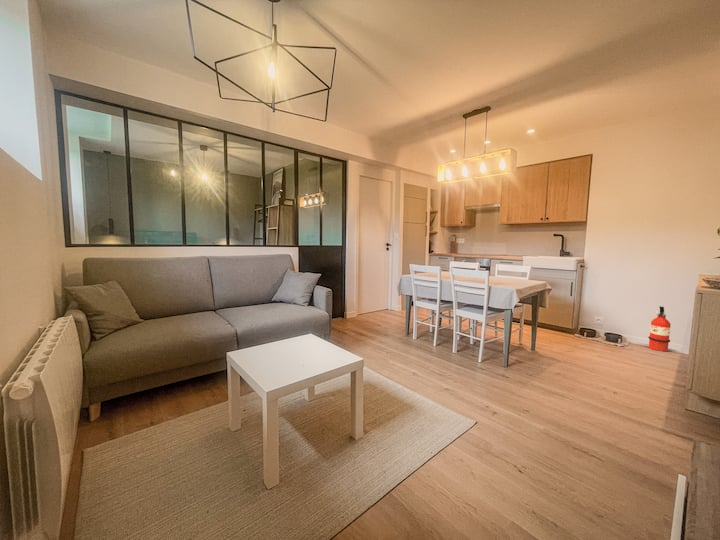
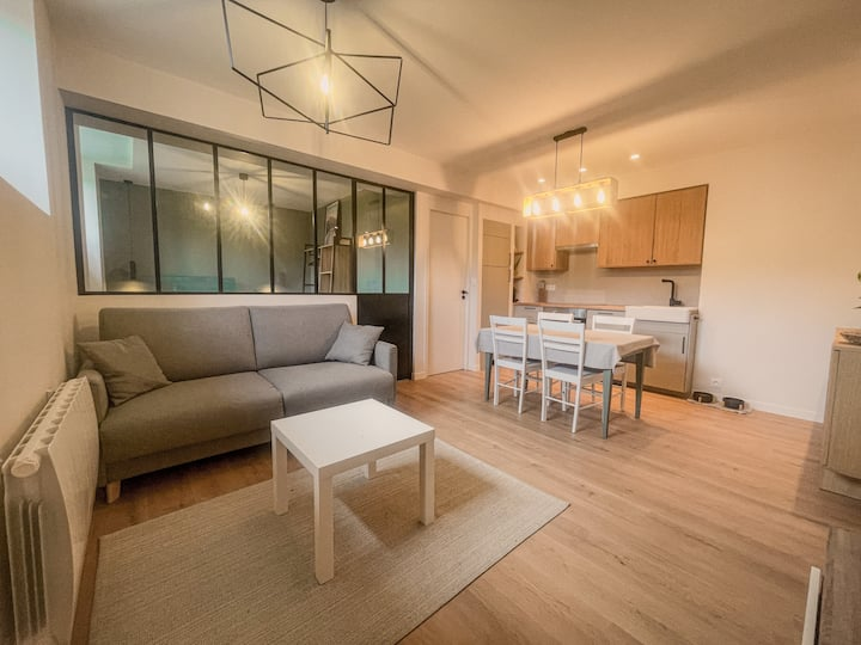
- fire extinguisher (660, 327)
